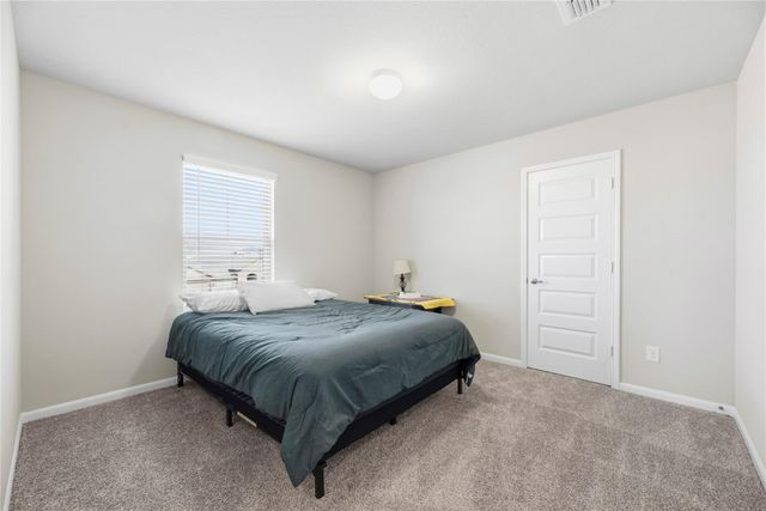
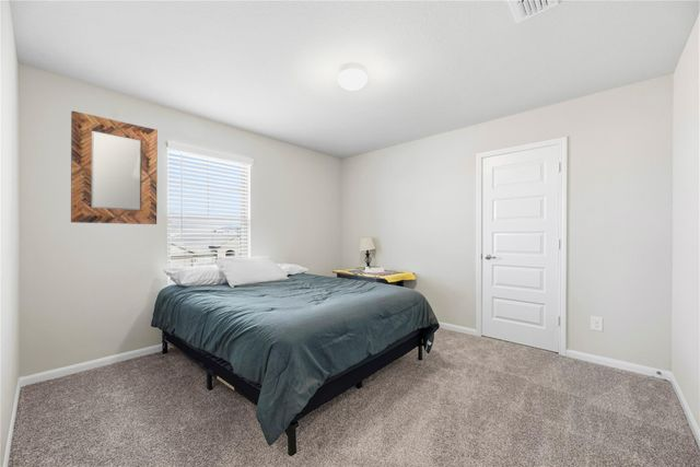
+ home mirror (117, 172)
